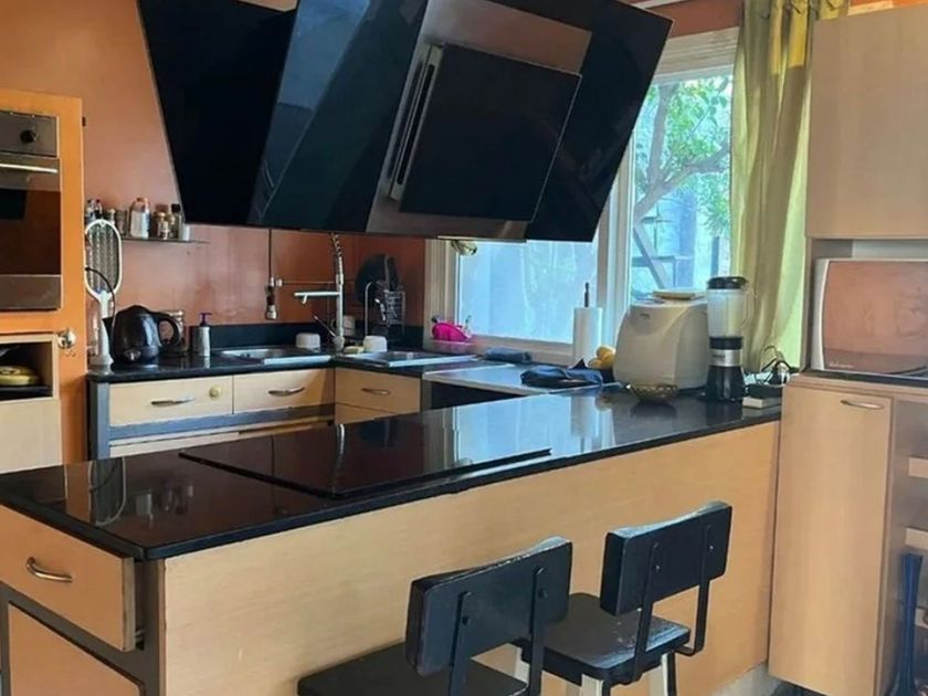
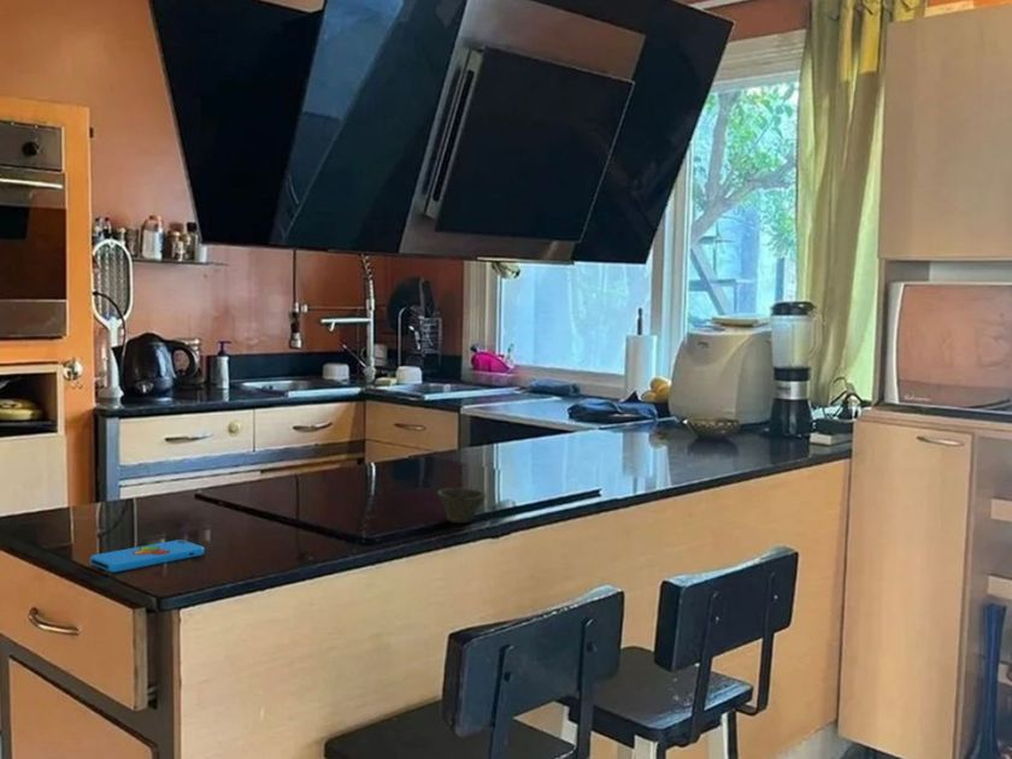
+ smartphone (148, 554)
+ cup (460, 505)
